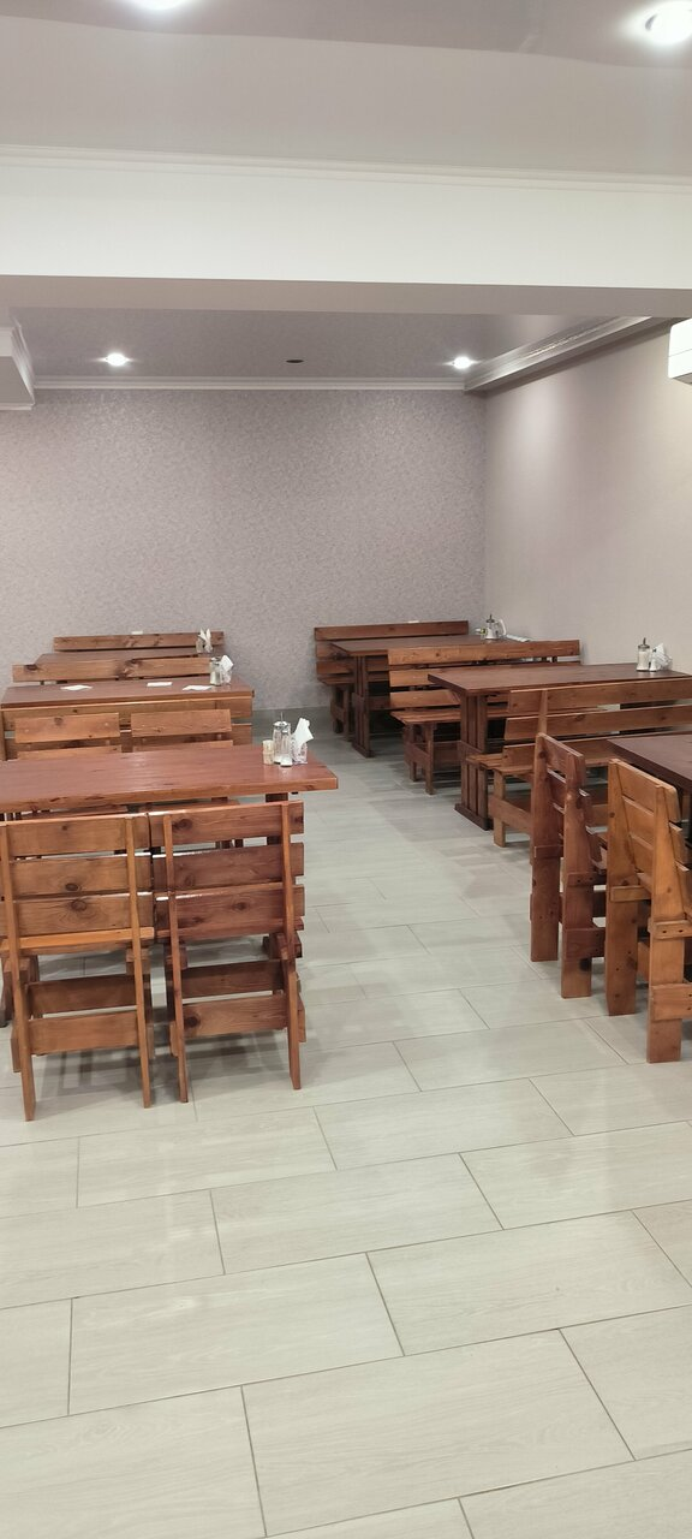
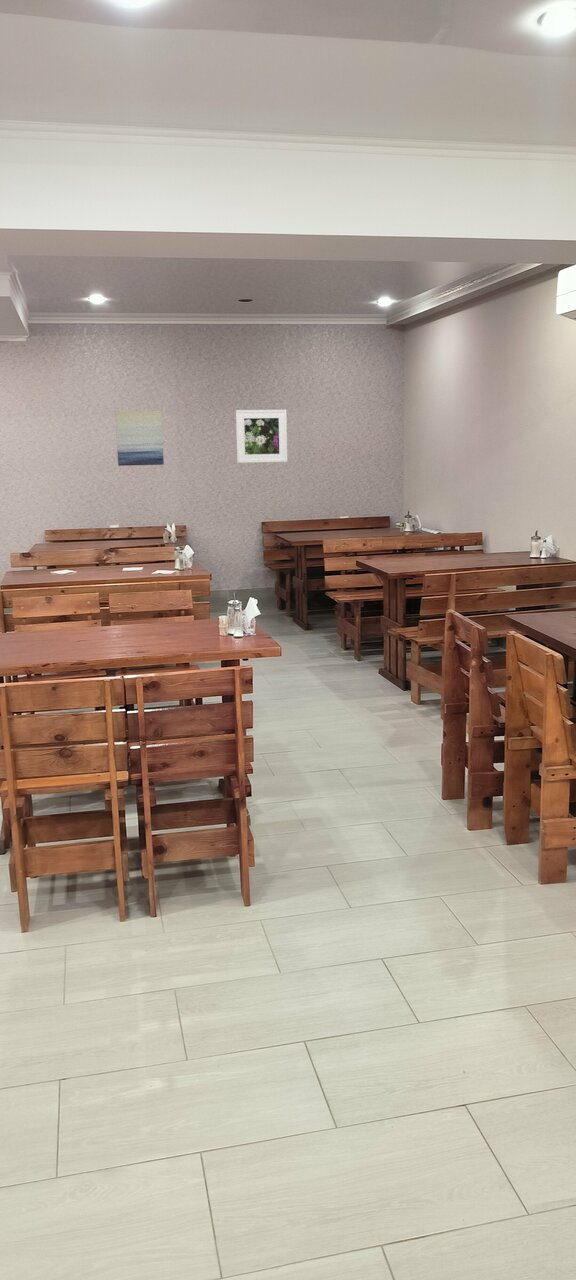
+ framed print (261, 436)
+ wall art (139, 438)
